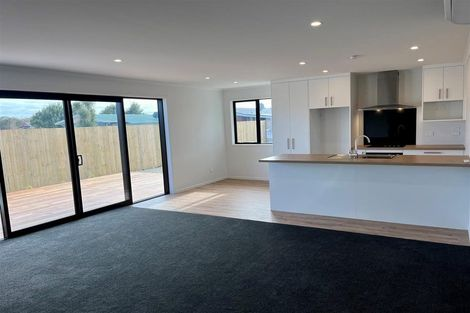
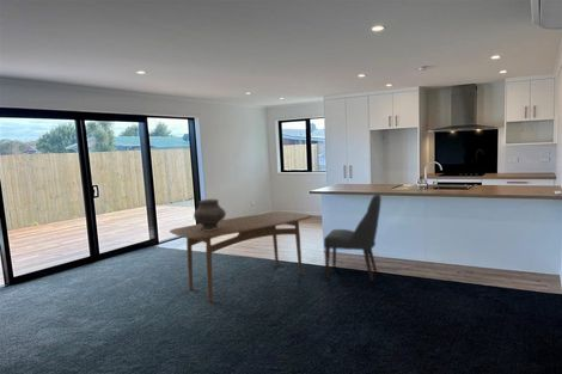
+ chair (354, 234)
+ ceramic pot (209, 214)
+ dining table (244, 240)
